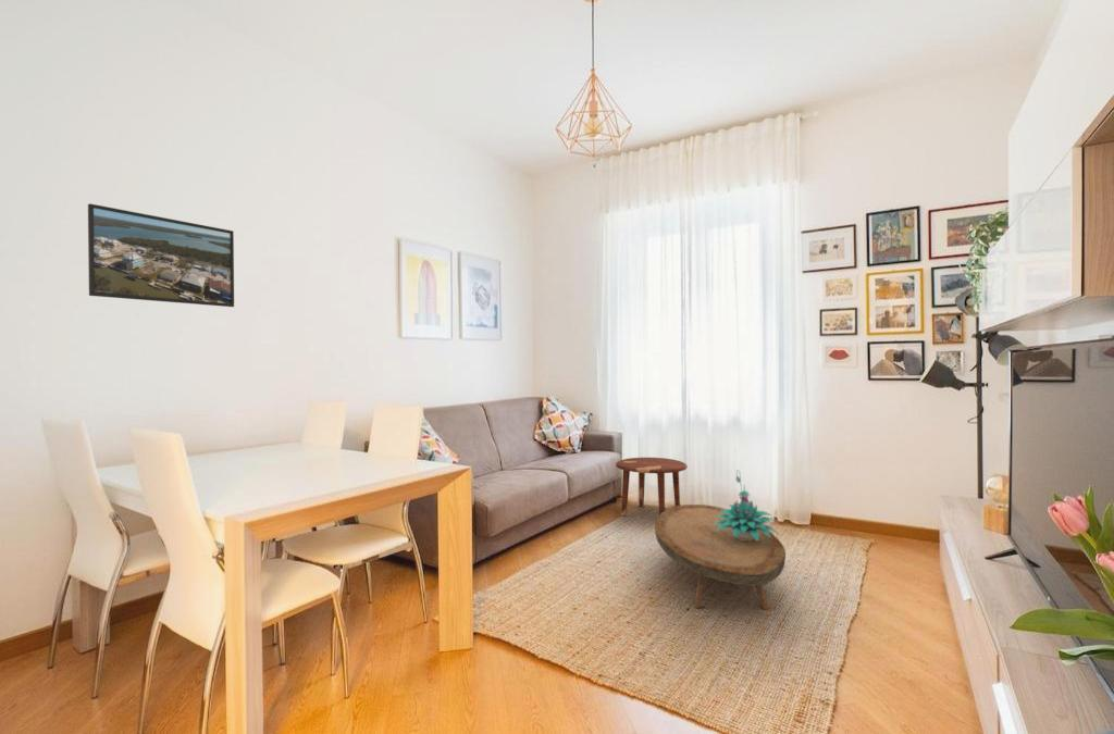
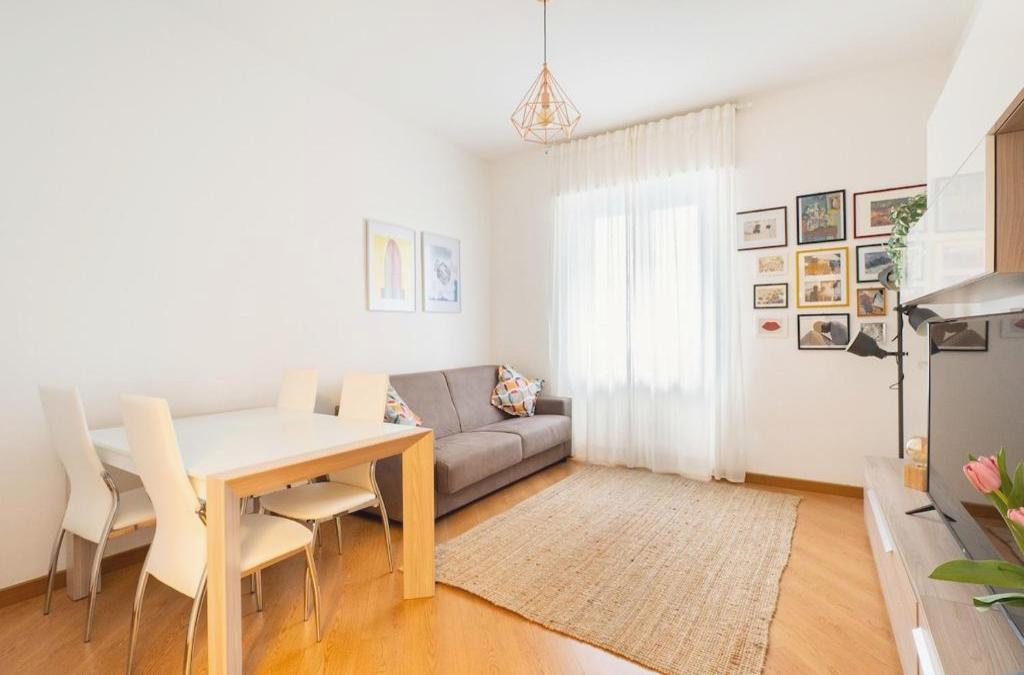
- plant (744, 503)
- coffee table (714, 556)
- side table (658, 487)
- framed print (168, 260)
